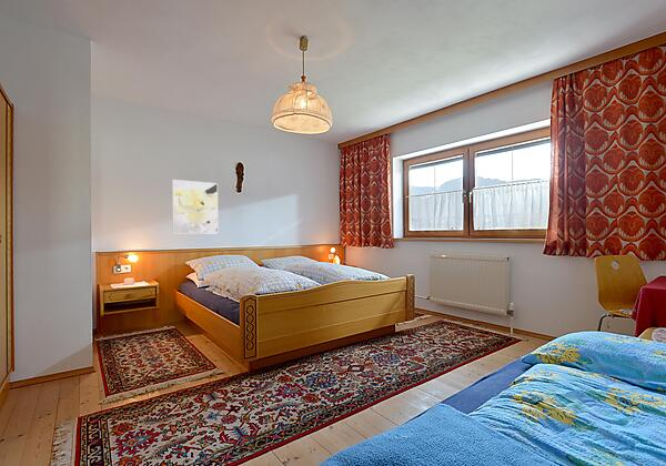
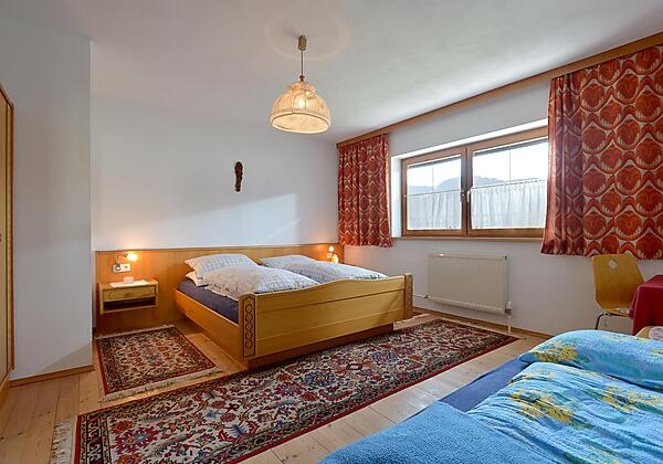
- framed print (195, 207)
